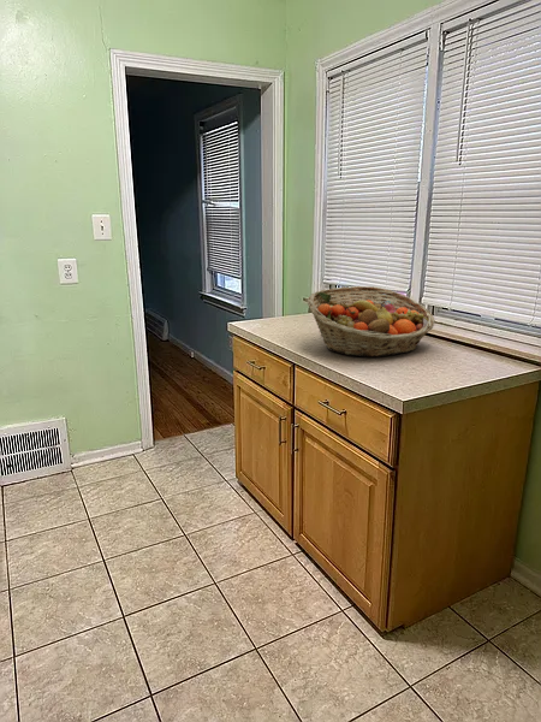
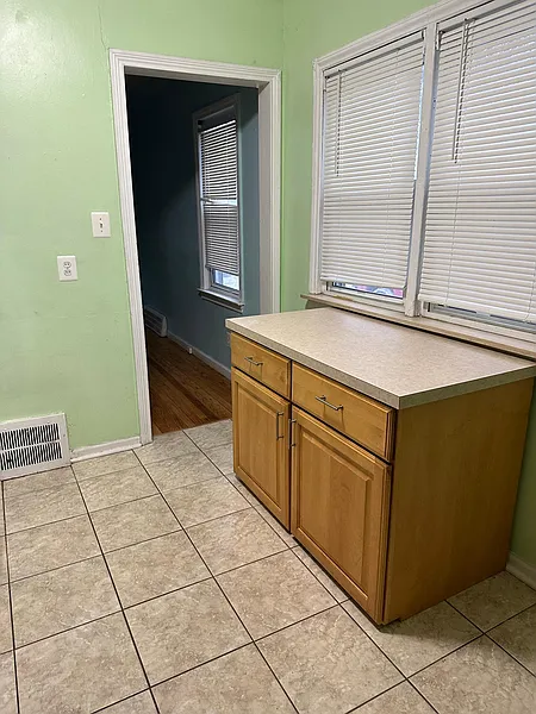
- fruit basket (369, 319)
